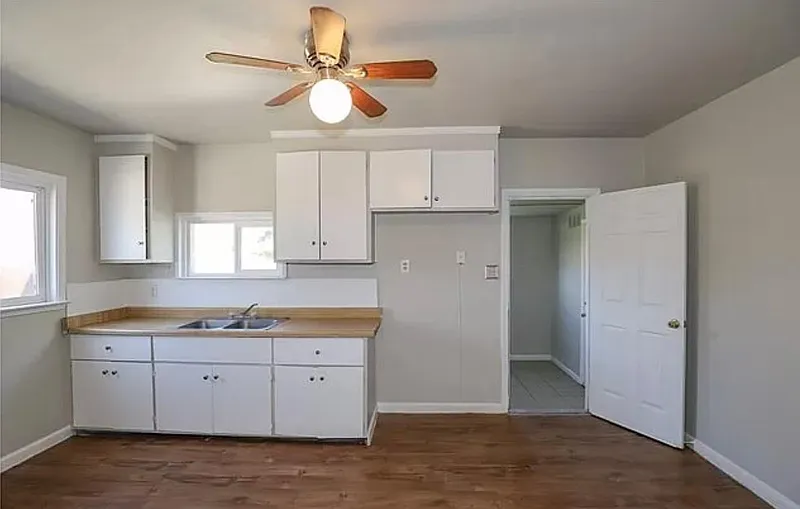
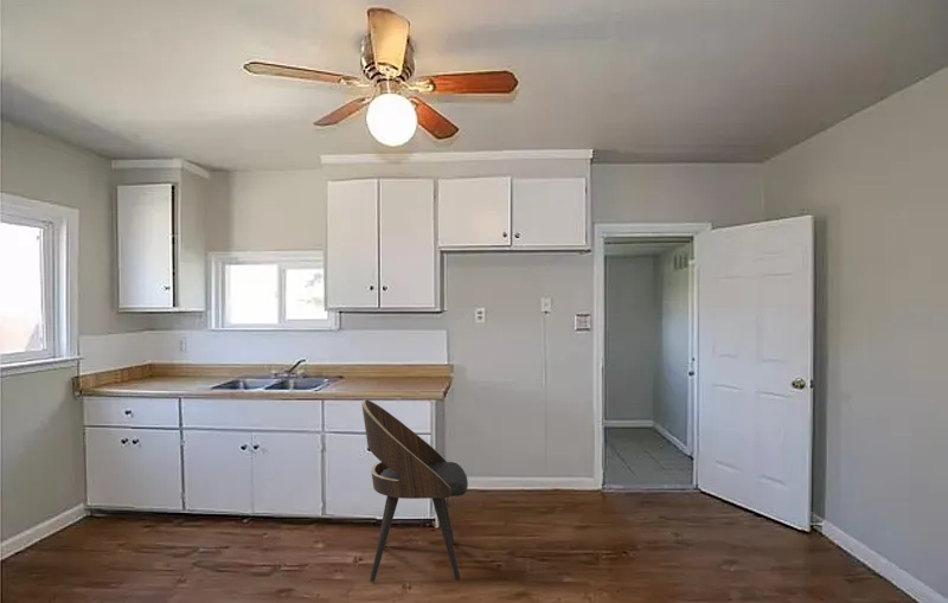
+ dining chair (415, 481)
